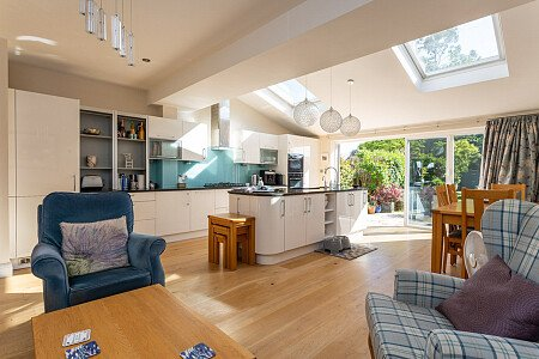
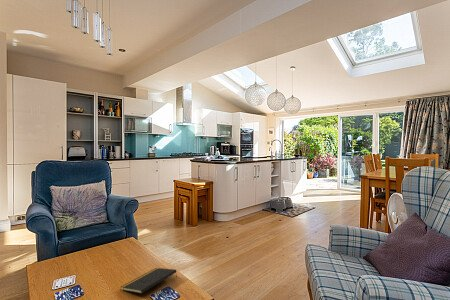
+ notepad (149, 279)
